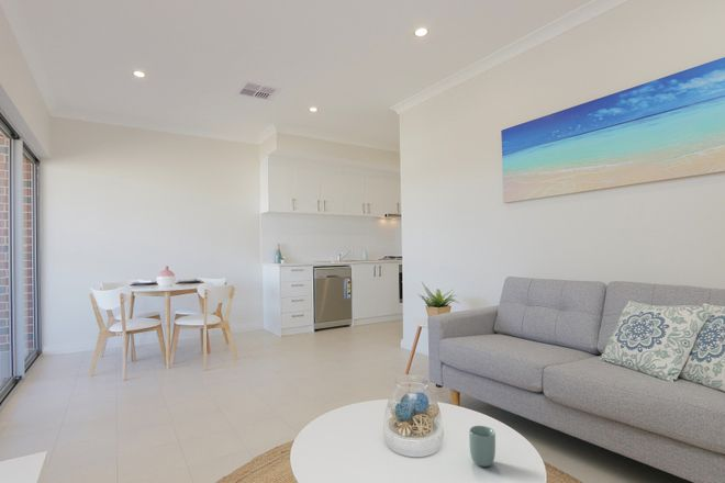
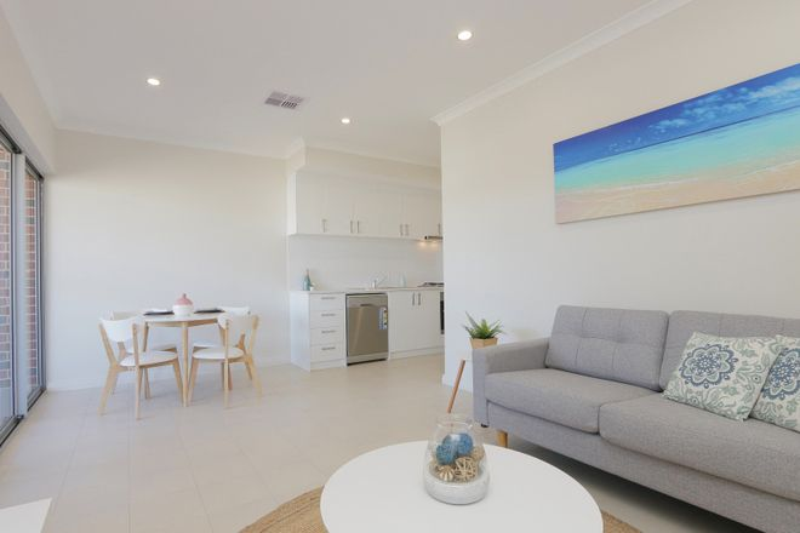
- cup (482, 447)
